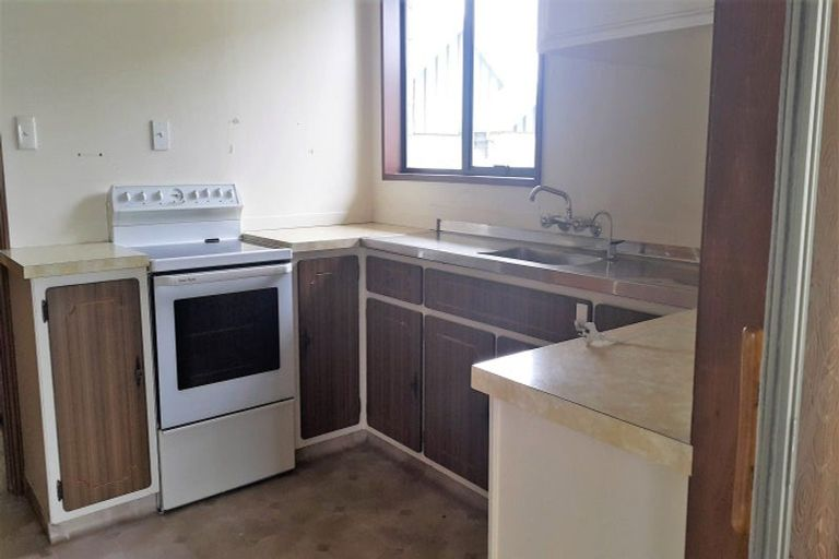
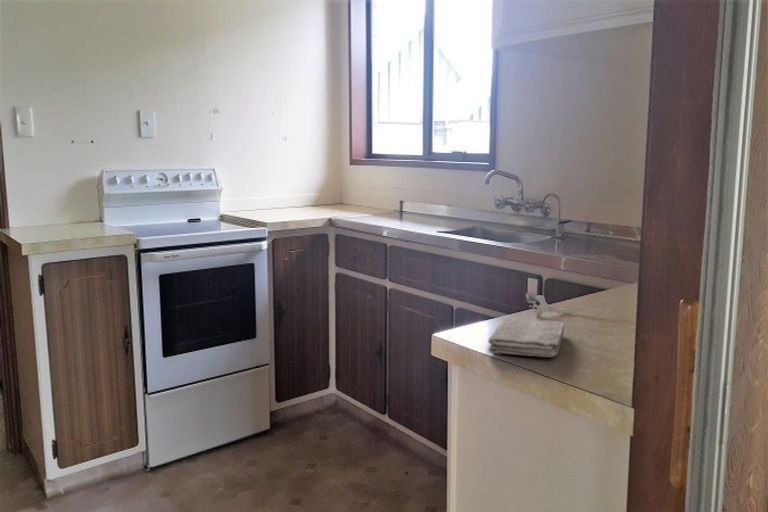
+ washcloth (527, 335)
